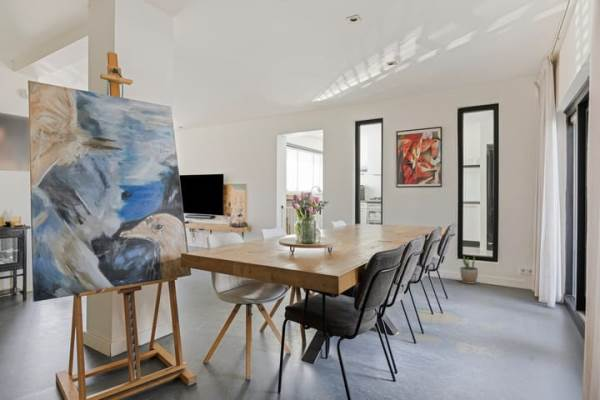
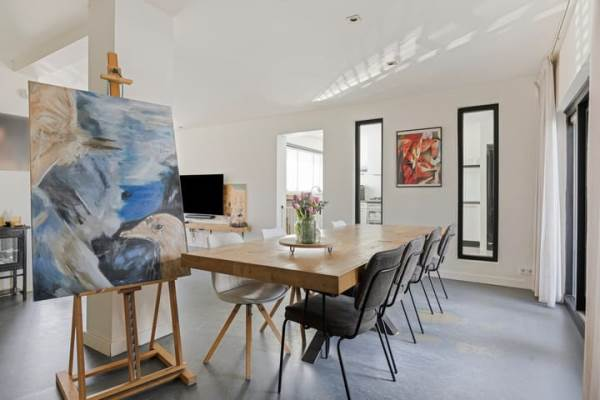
- potted plant (468, 267)
